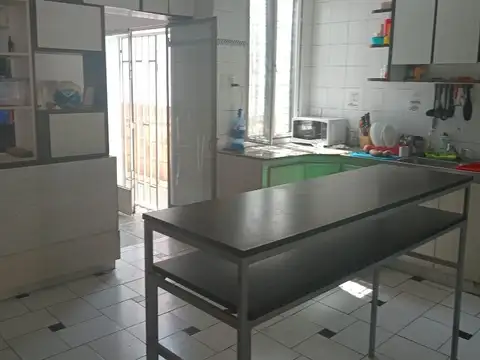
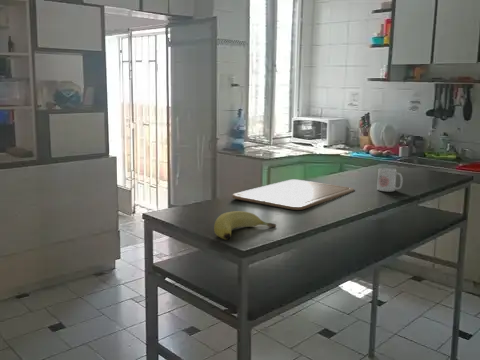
+ chopping board (295, 192)
+ banana (244, 224)
+ mug (390, 180)
